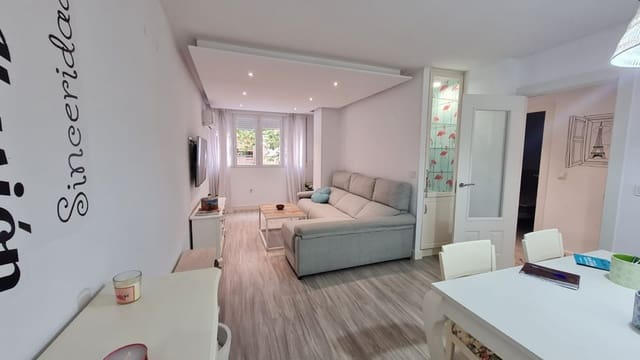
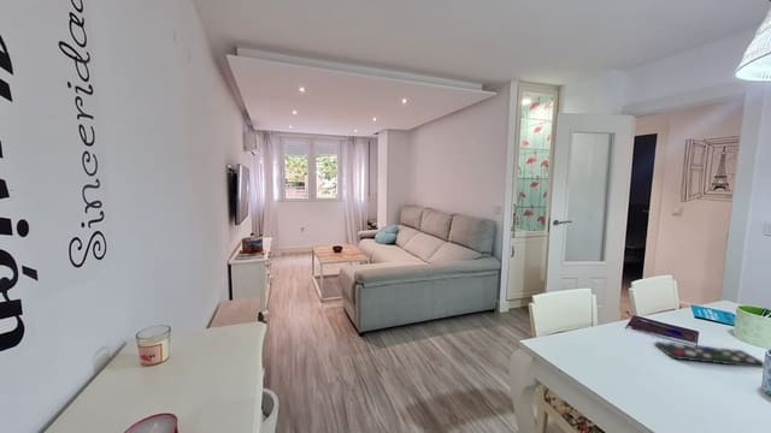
+ remote control (707, 352)
